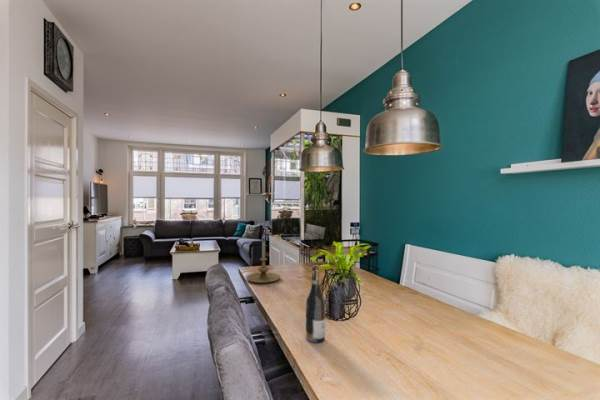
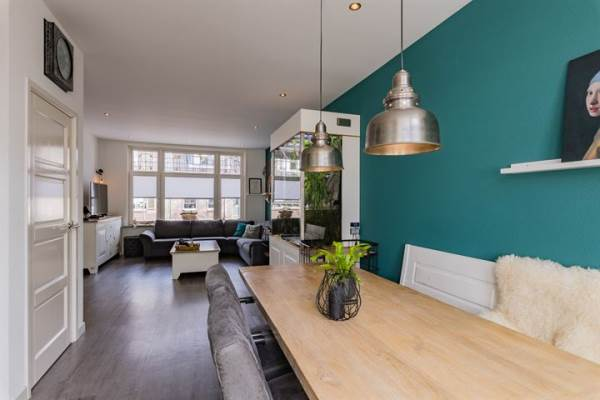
- wine bottle (315, 302)
- candle holder (263, 259)
